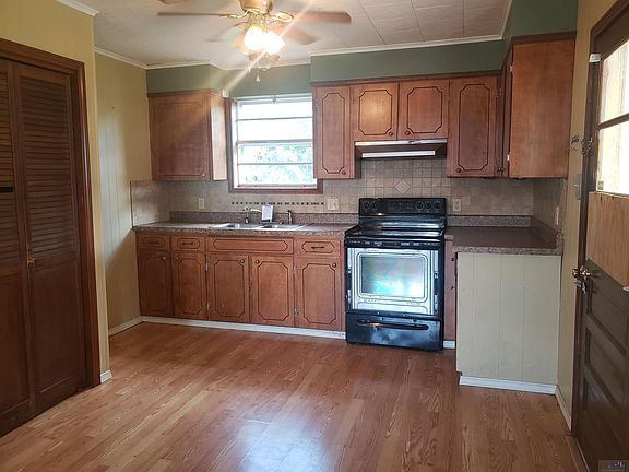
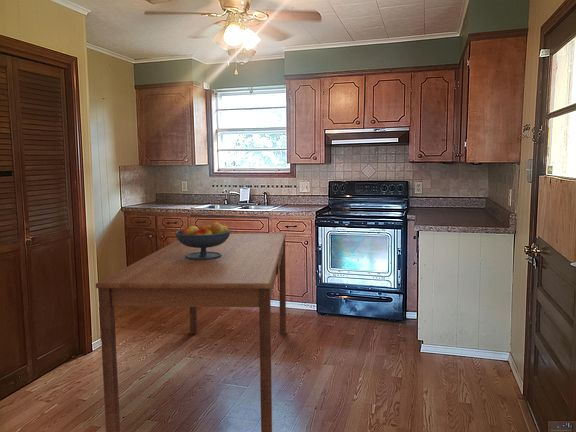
+ dining table (219, 306)
+ fruit bowl (203, 239)
